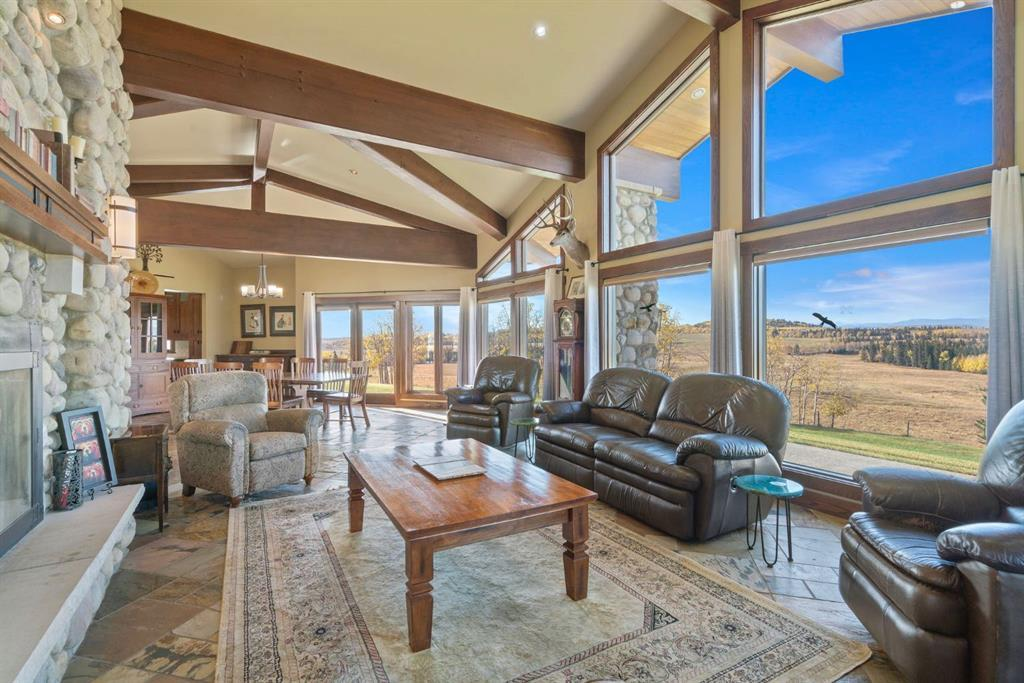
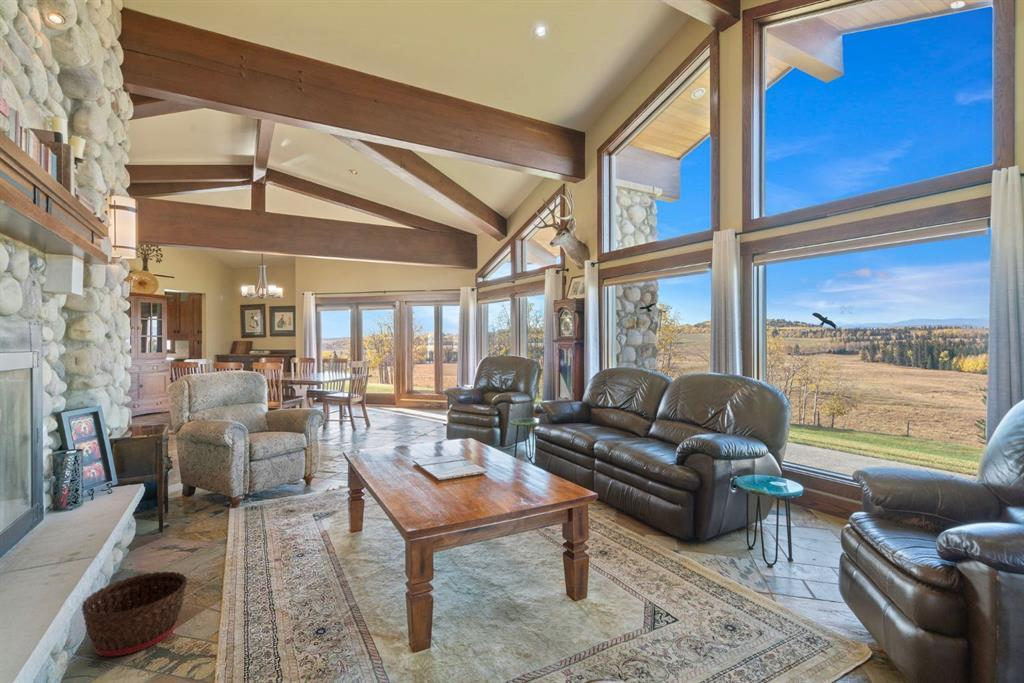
+ basket (137, 613)
